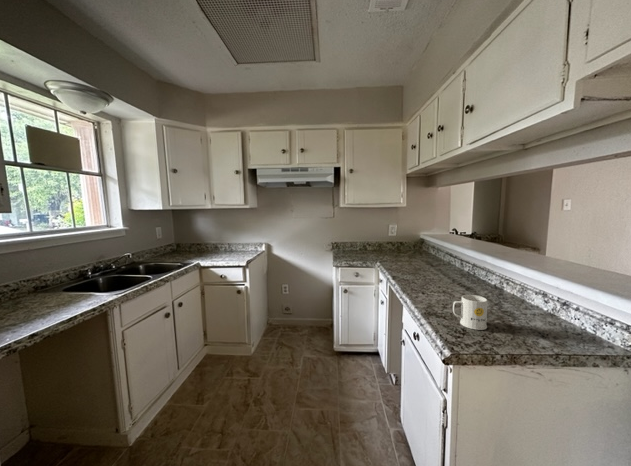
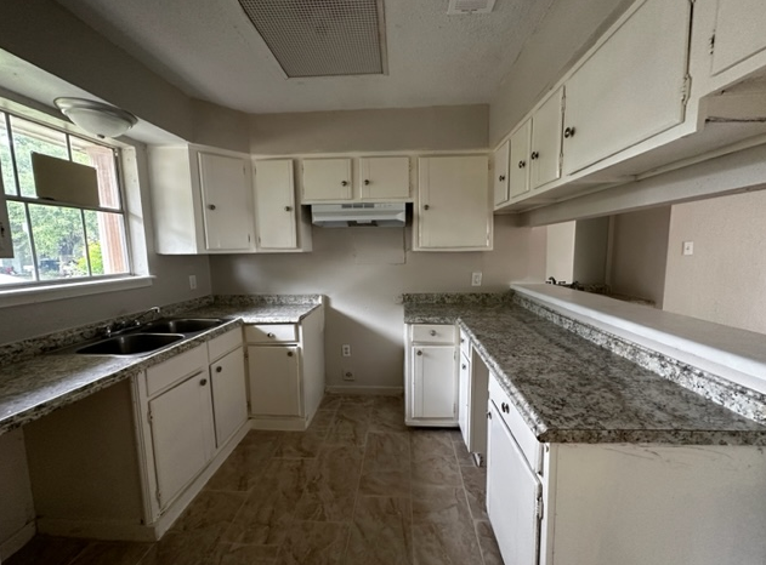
- mug (470, 311)
